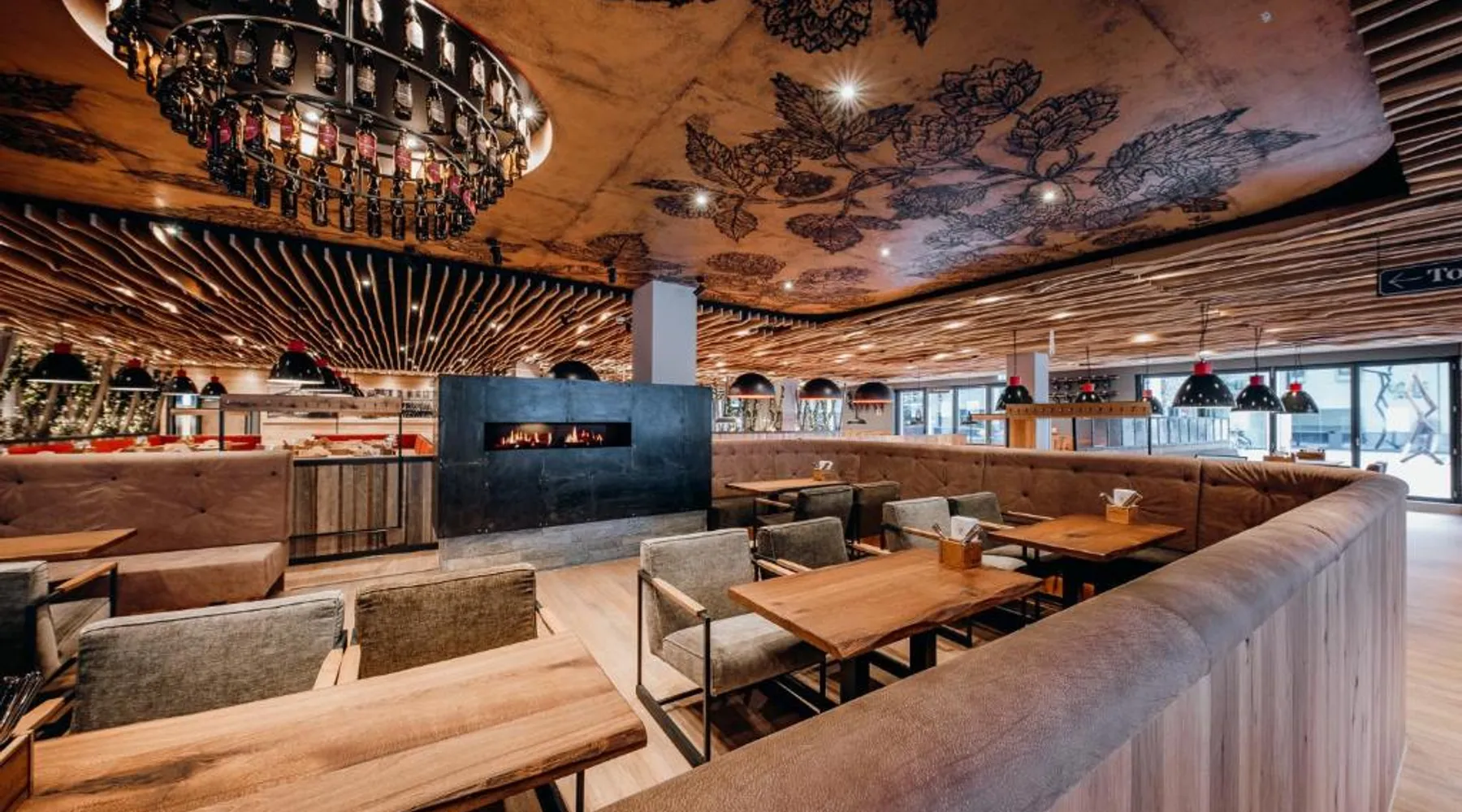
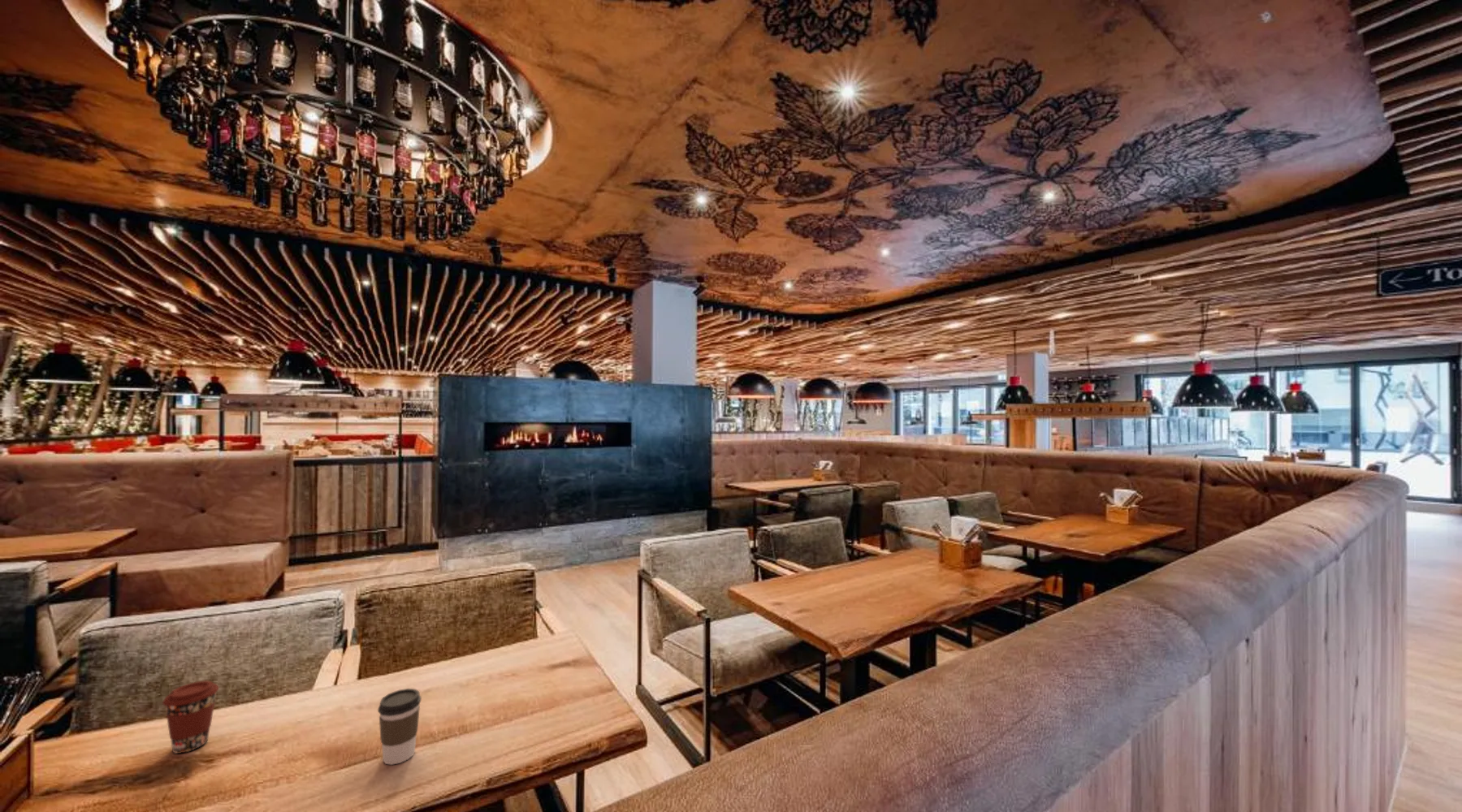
+ coffee cup (191, 716)
+ coffee cup (400, 726)
